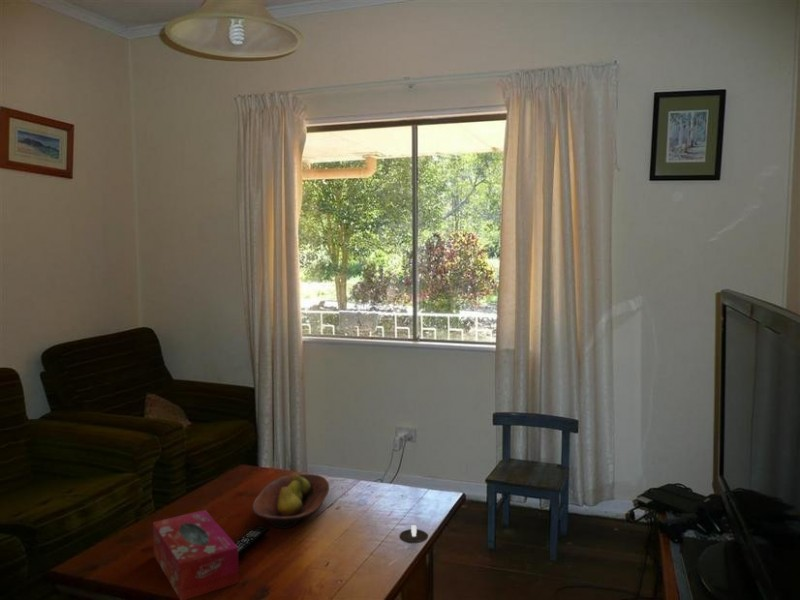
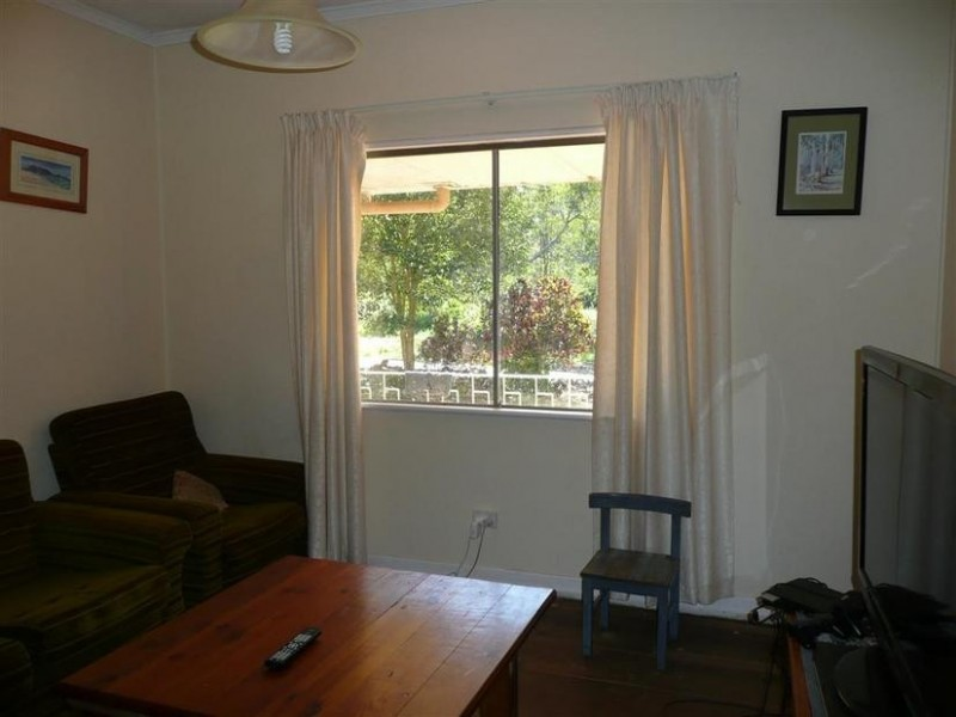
- candle (413, 529)
- fruit bowl (292, 495)
- tissue box (194, 551)
